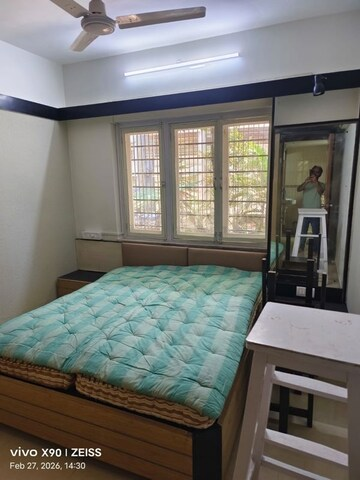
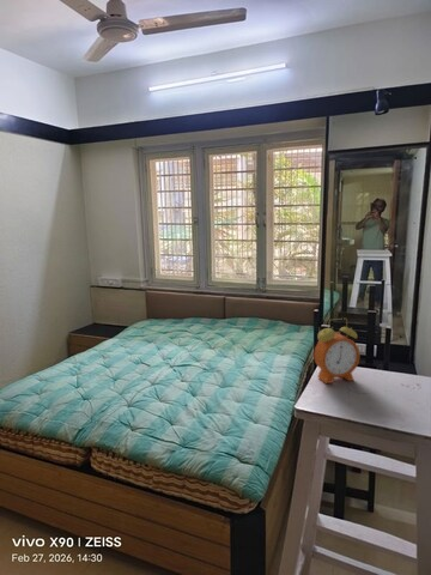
+ alarm clock (336, 349)
